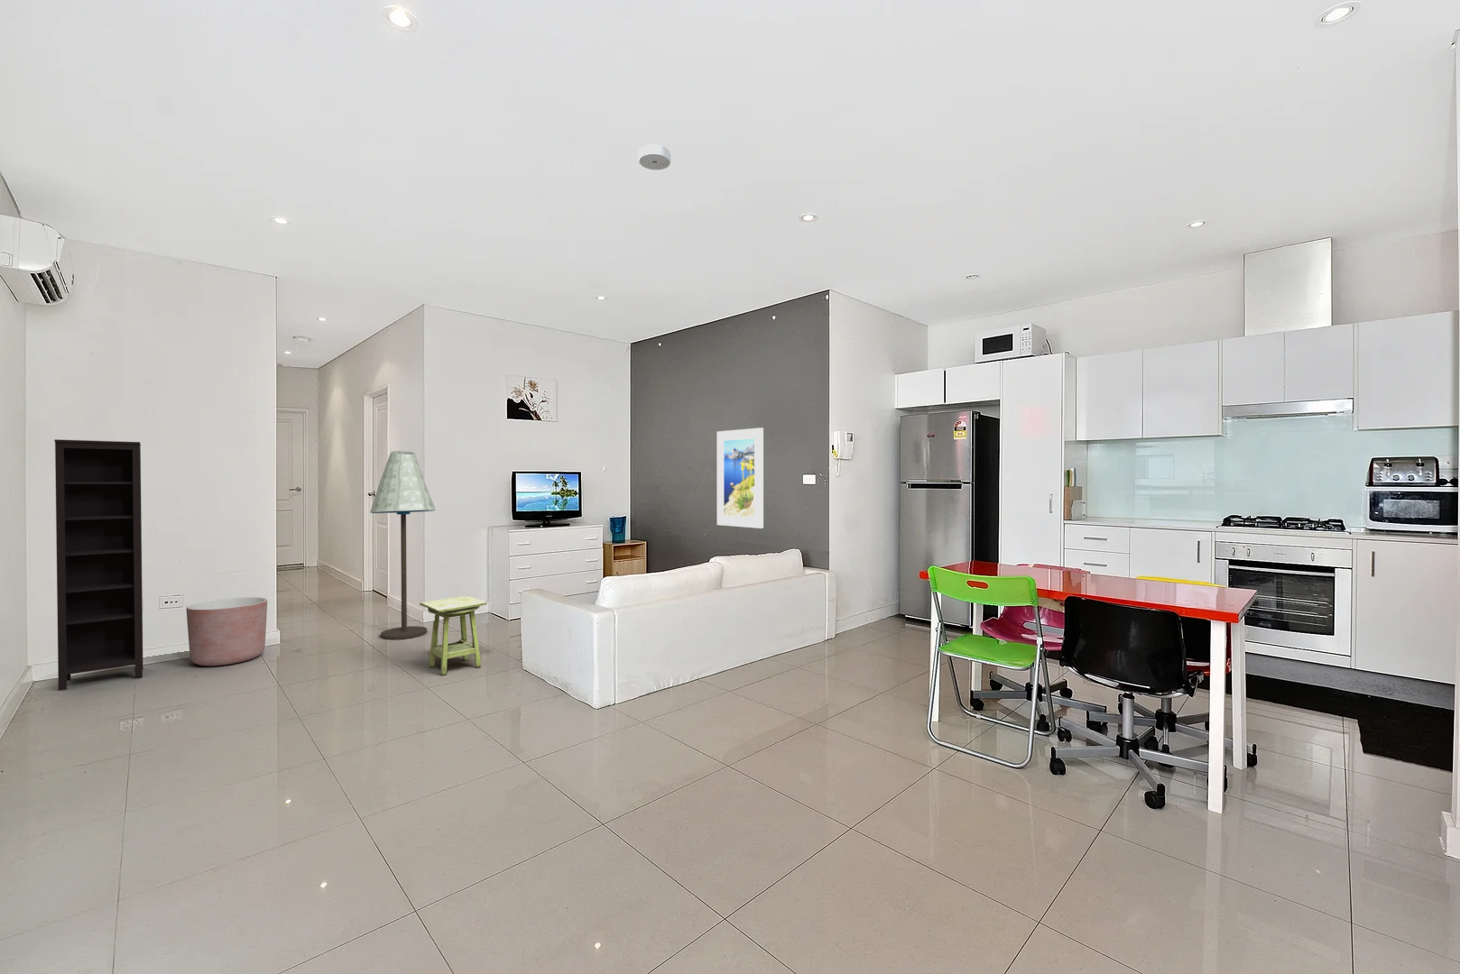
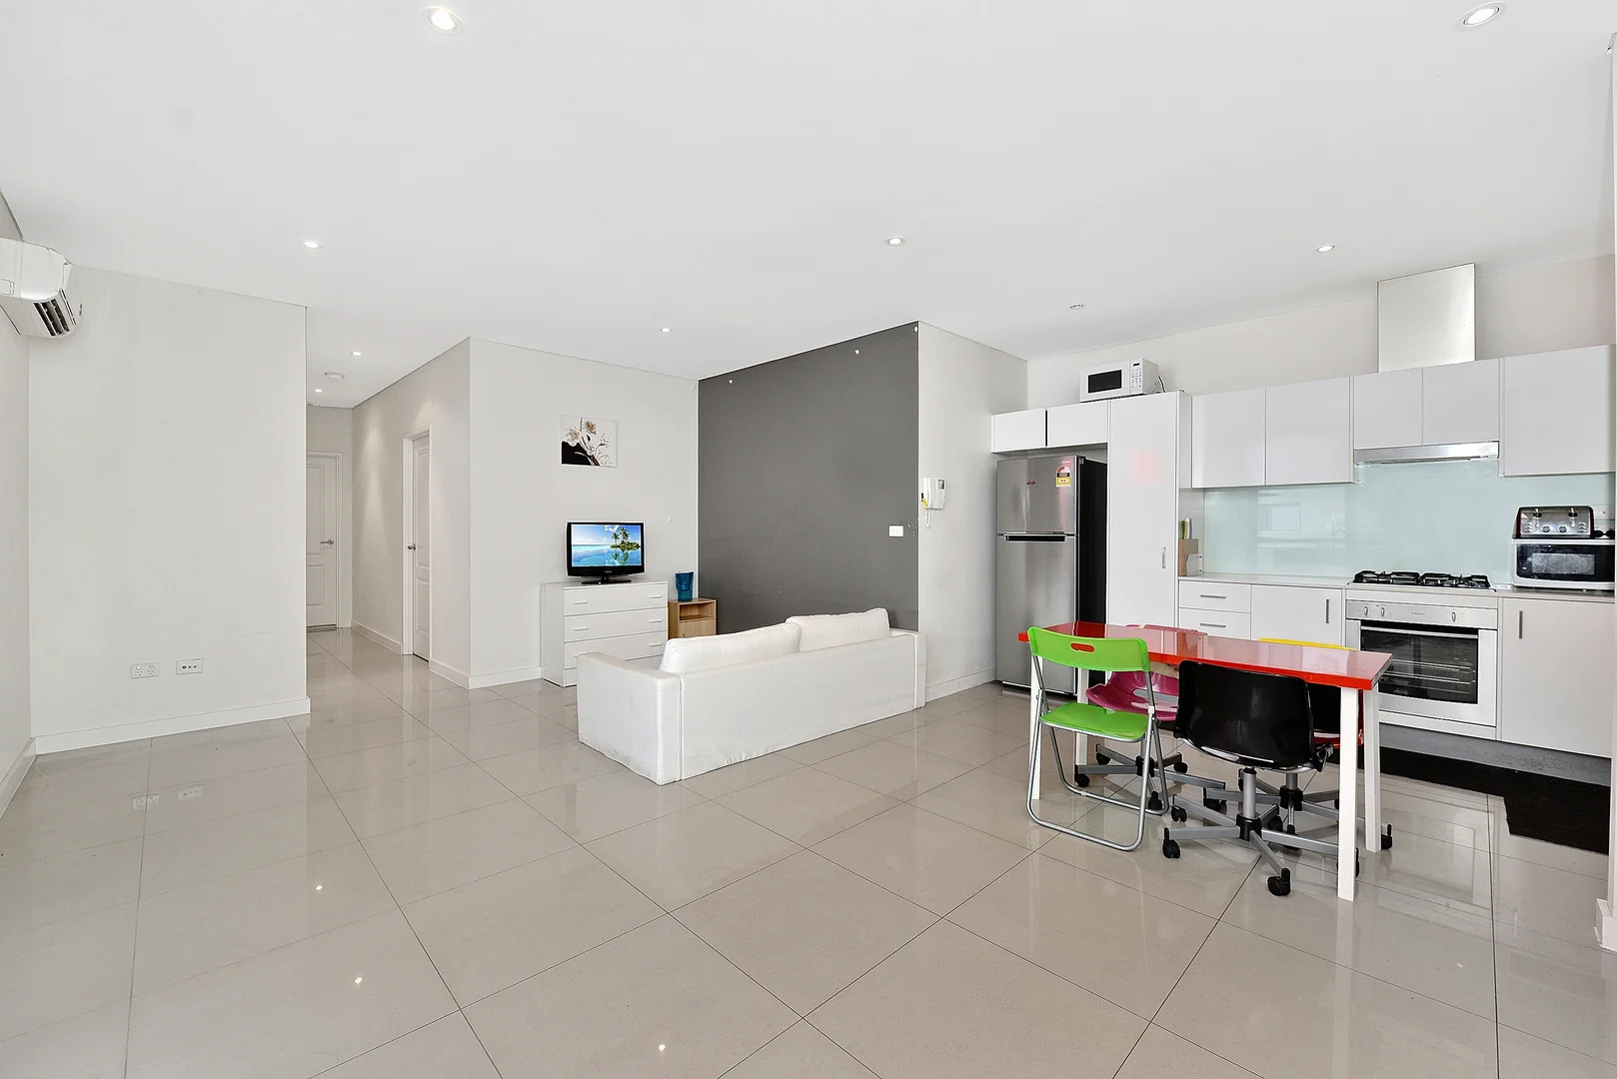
- side table (448, 634)
- floor lamp (403, 542)
- bookcase (101, 560)
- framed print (739, 478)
- planter (228, 632)
- smoke detector (654, 157)
